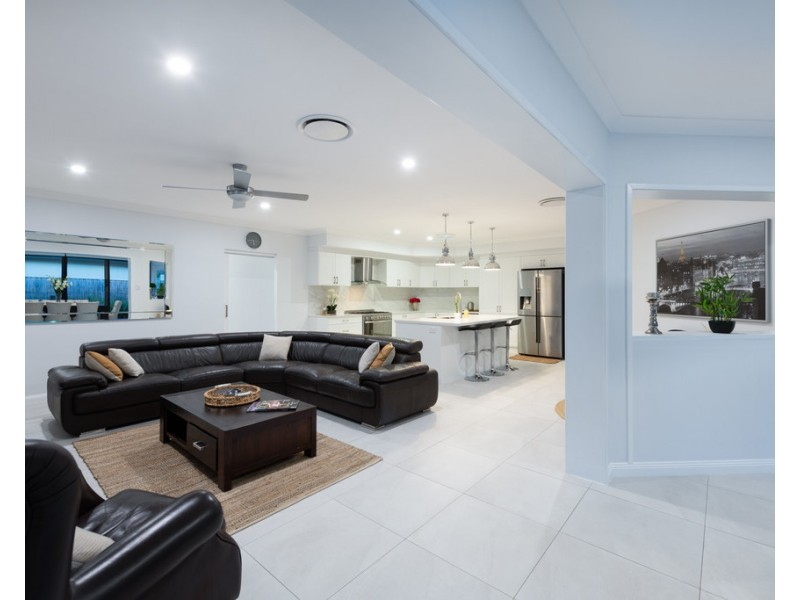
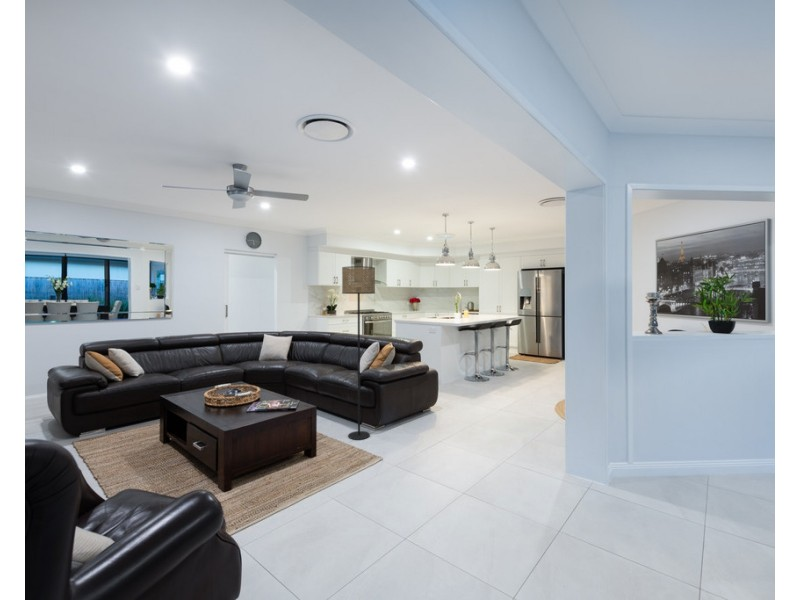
+ floor lamp (358, 351)
